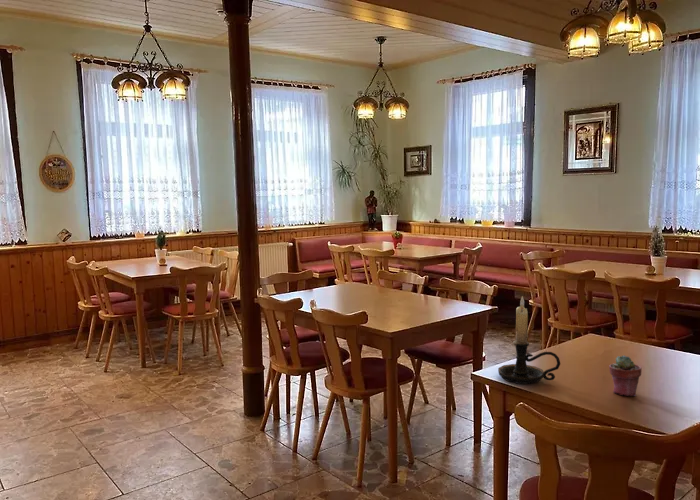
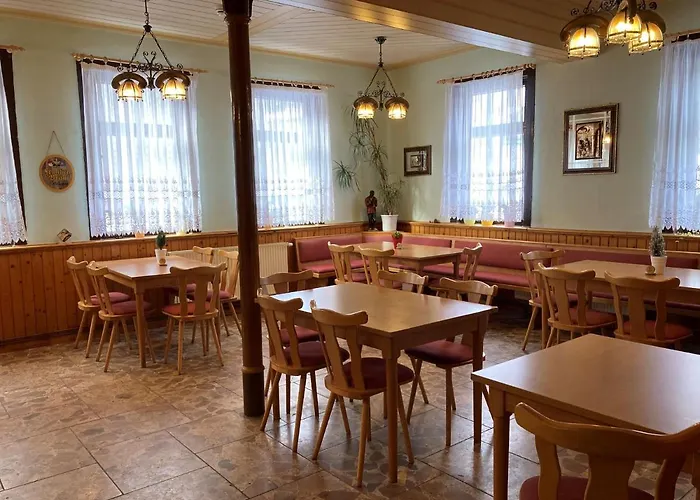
- candle holder (527, 337)
- potted succulent (625, 374)
